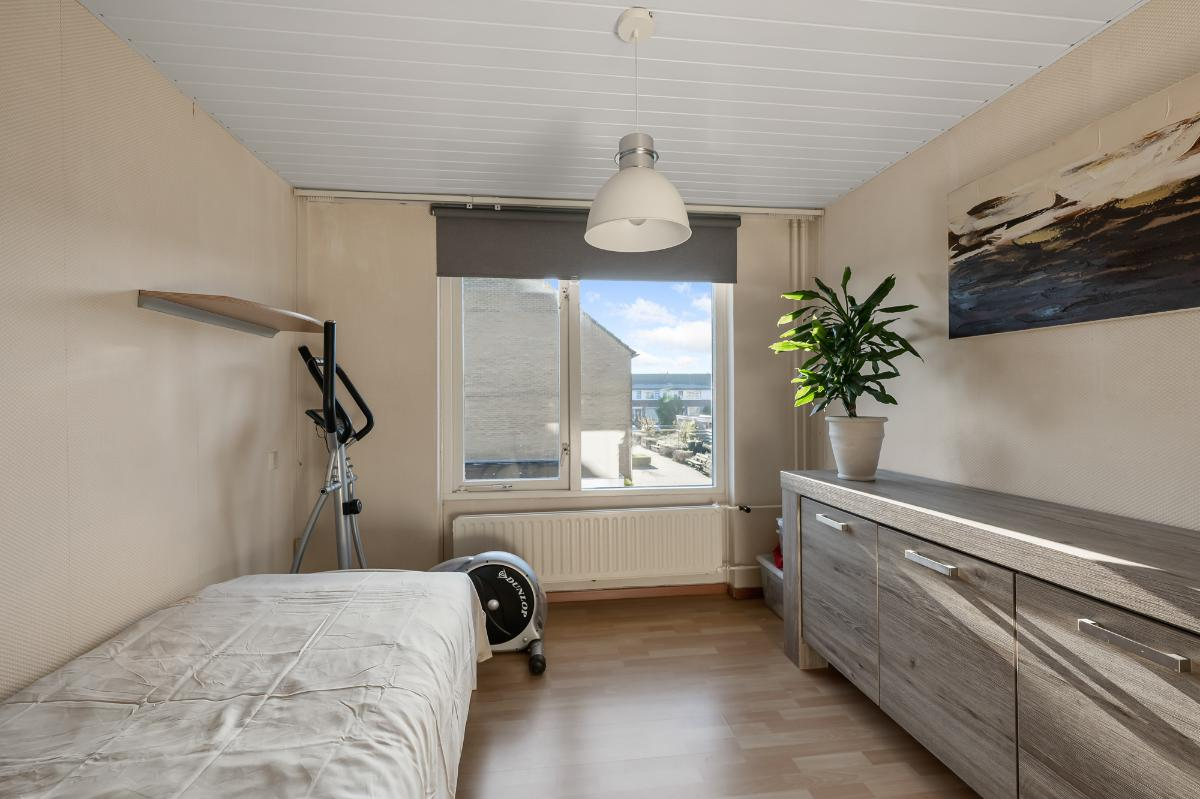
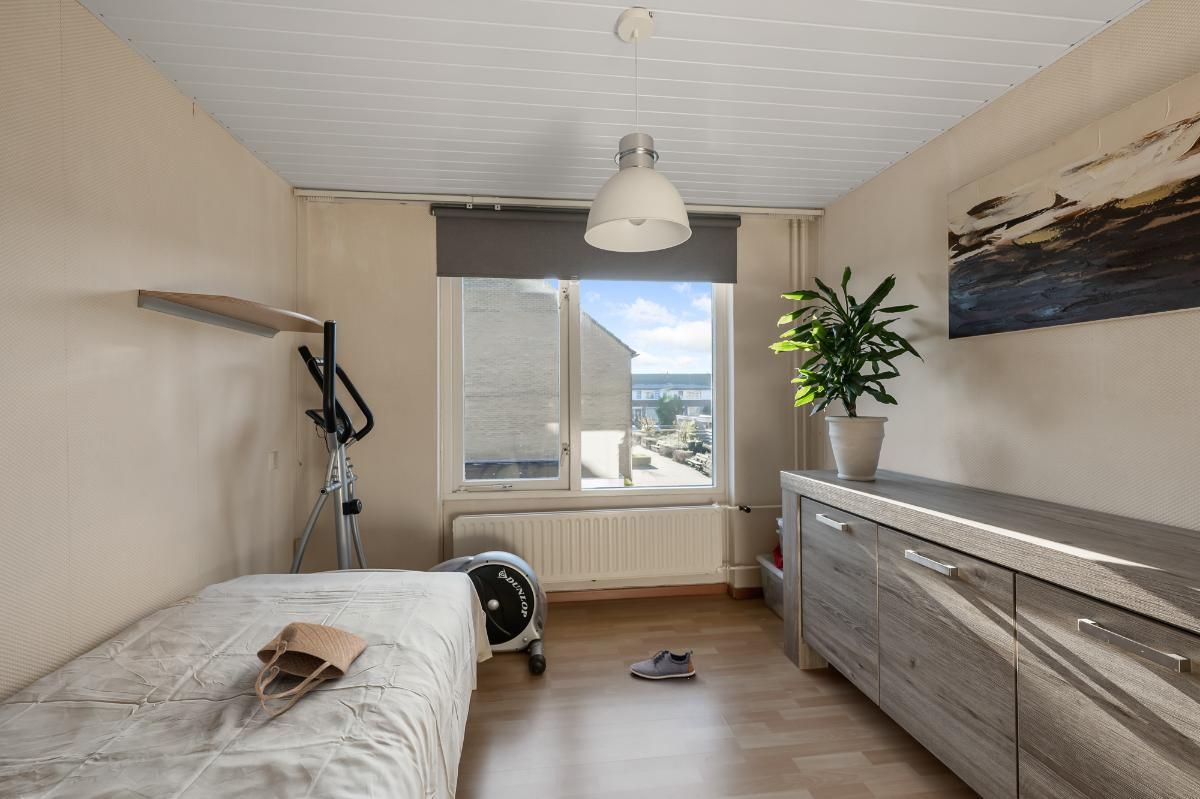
+ shoe (662, 662)
+ tote bag (303, 652)
